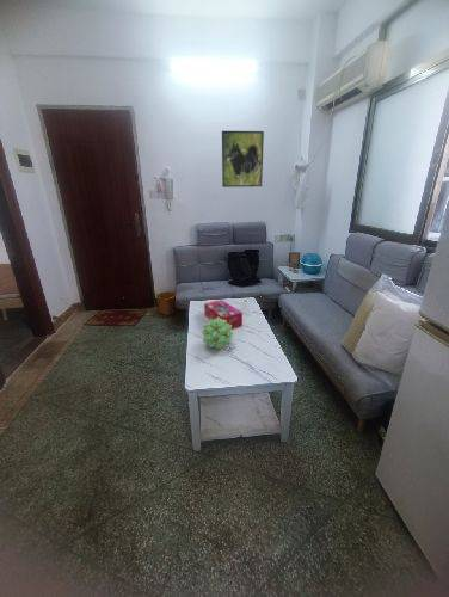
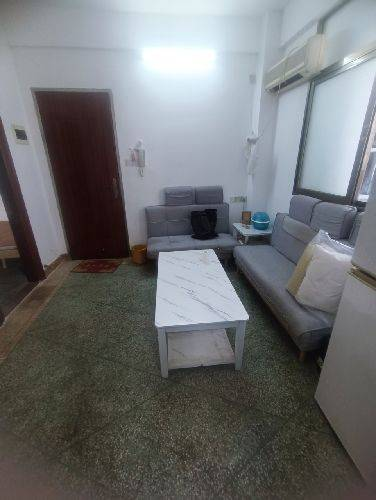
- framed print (242, 159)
- decorative ball (217, 333)
- tissue box (222, 314)
